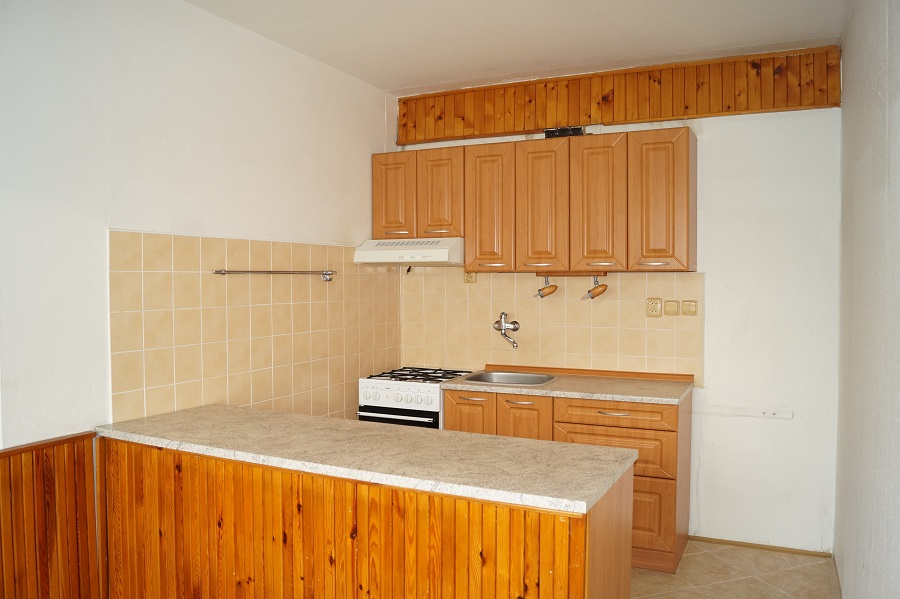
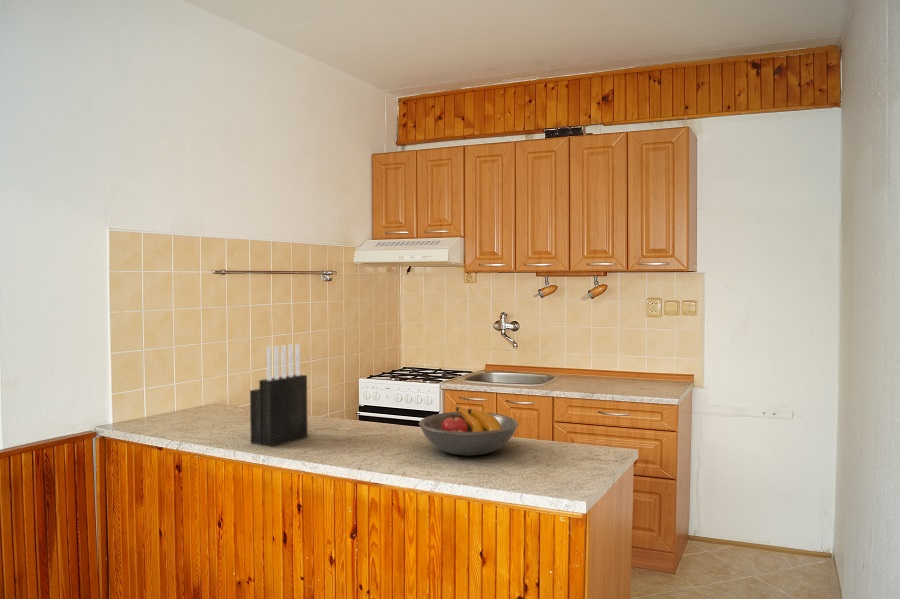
+ fruit bowl (468, 432)
+ knife block (276, 392)
